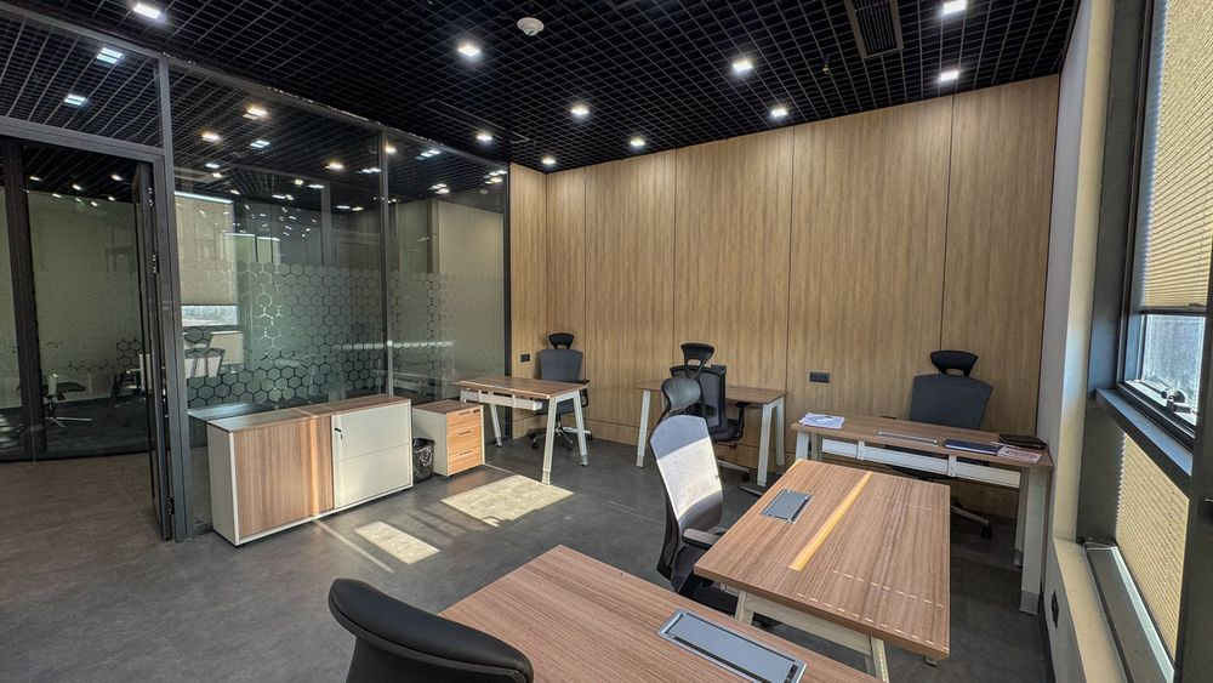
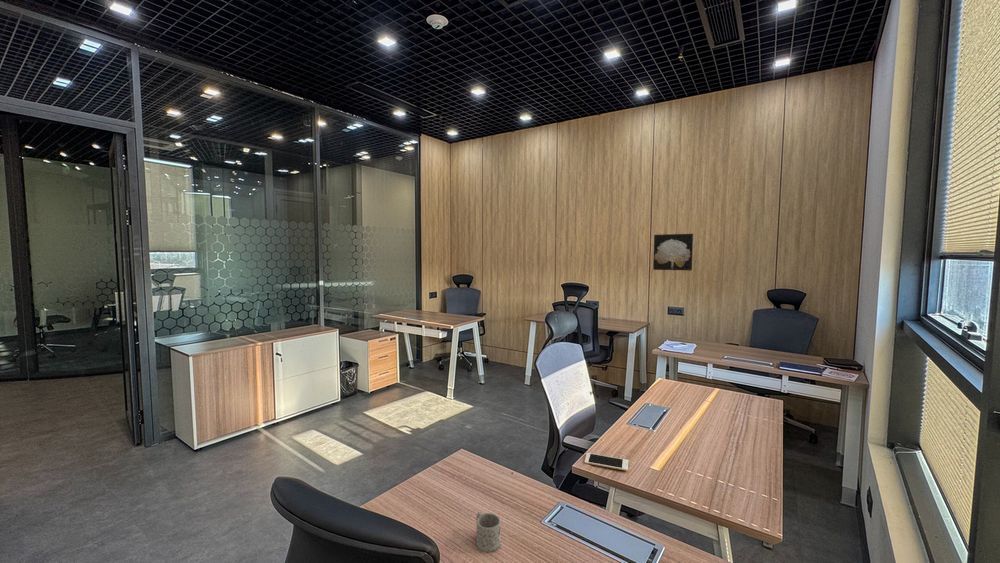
+ cell phone (606, 461)
+ mug (485, 528)
+ wall art (672, 252)
